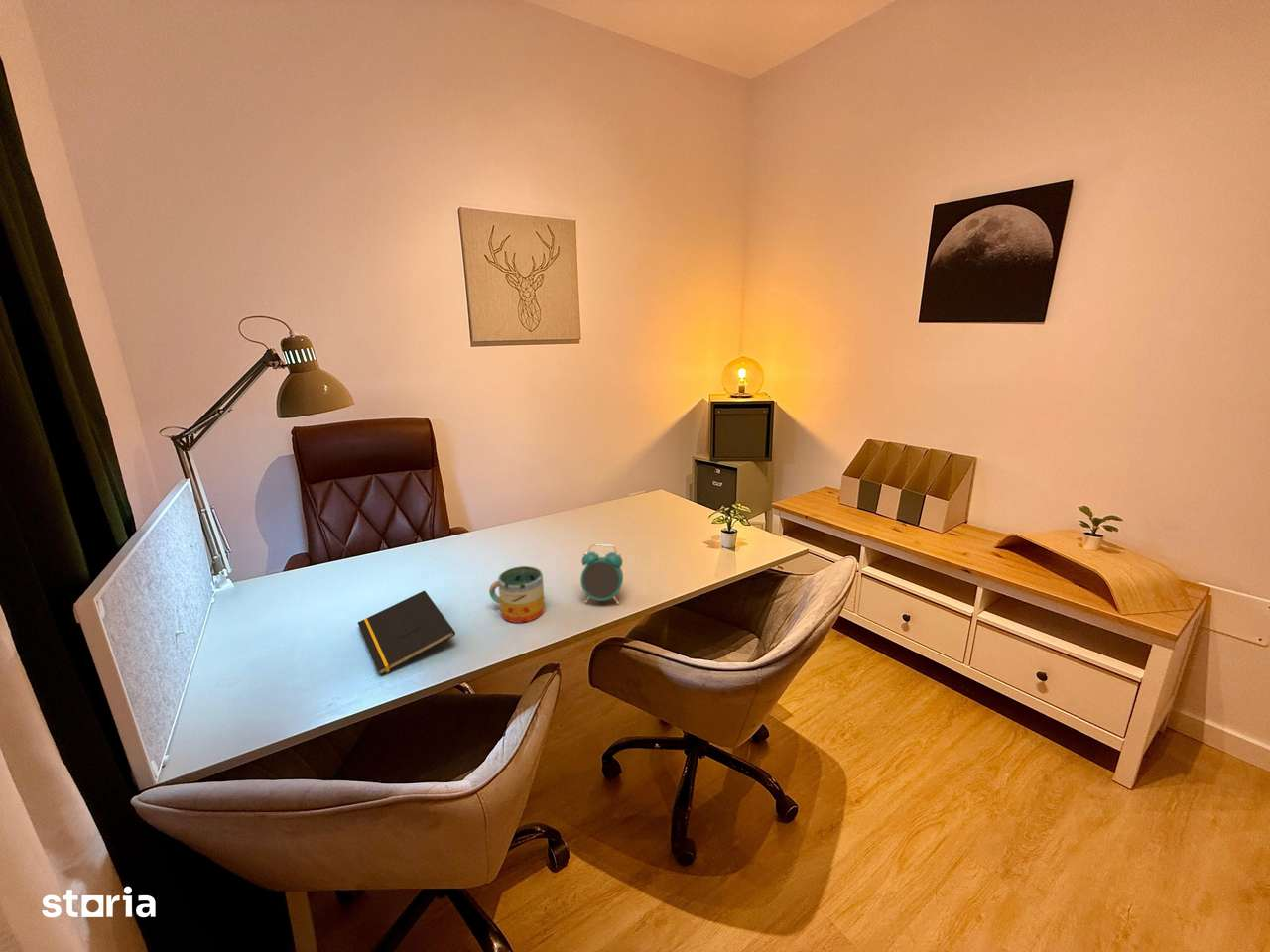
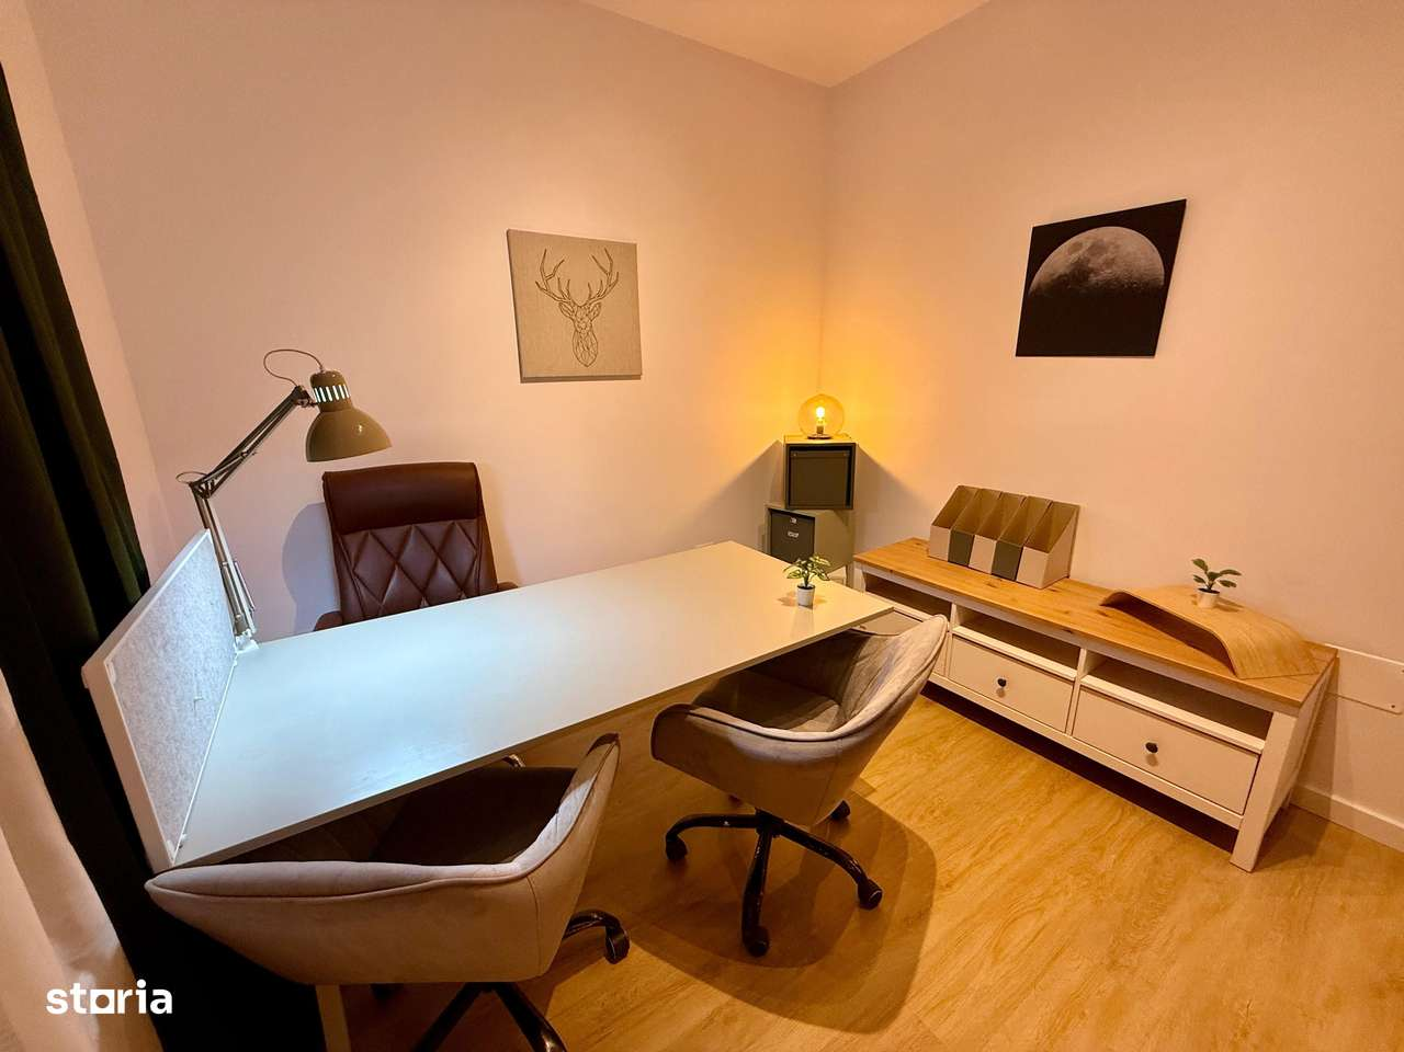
- alarm clock (601, 573)
- notepad (405, 628)
- mug (516, 593)
